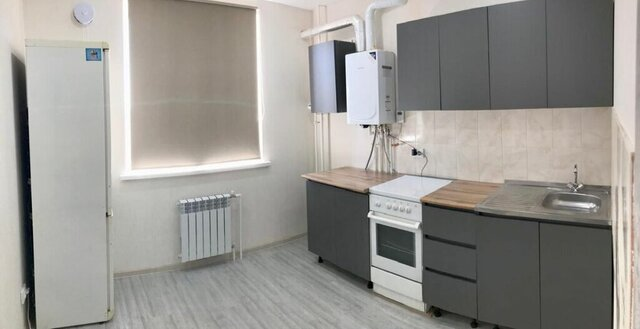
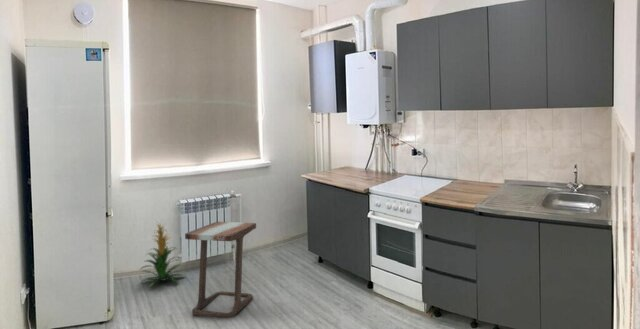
+ indoor plant (161, 250)
+ side table (235, 270)
